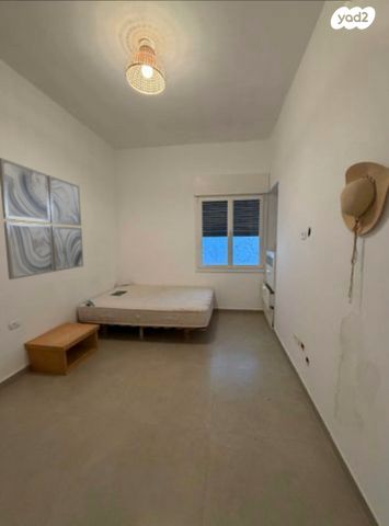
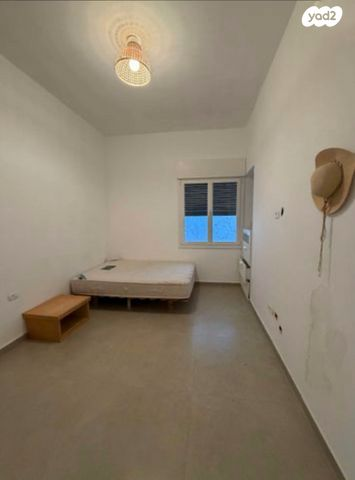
- wall art (50, 222)
